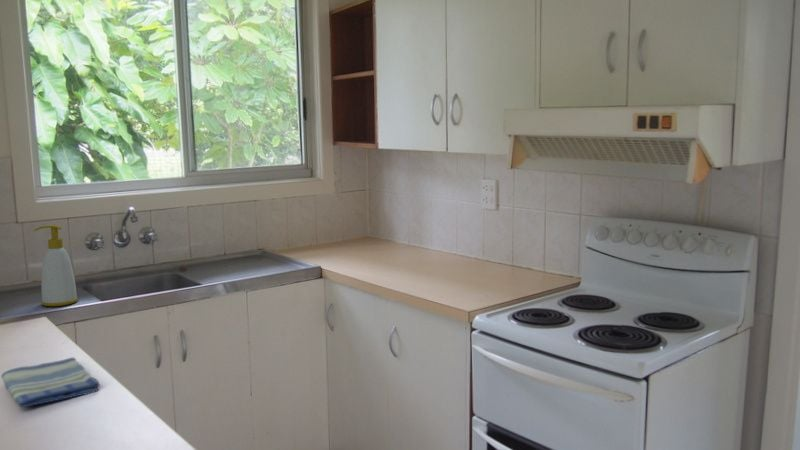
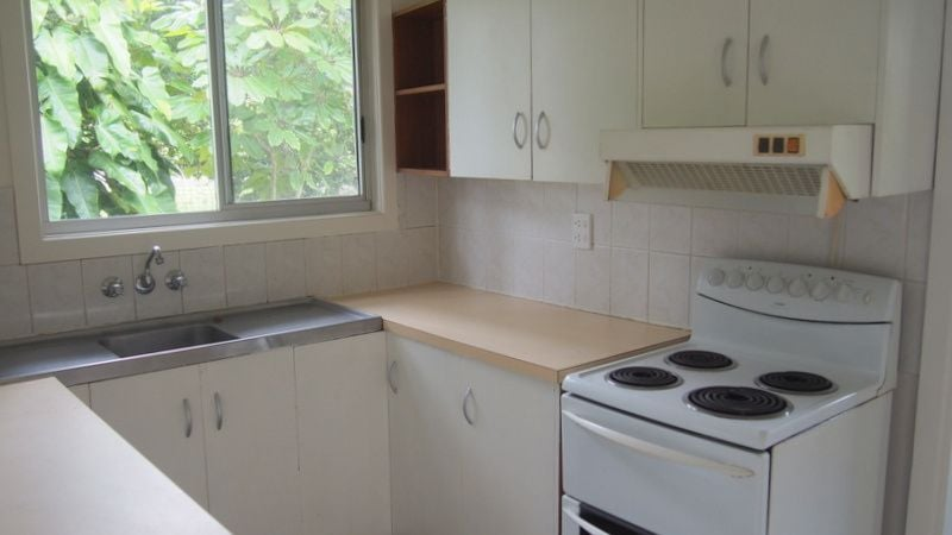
- dish towel (49, 380)
- soap bottle (56, 264)
